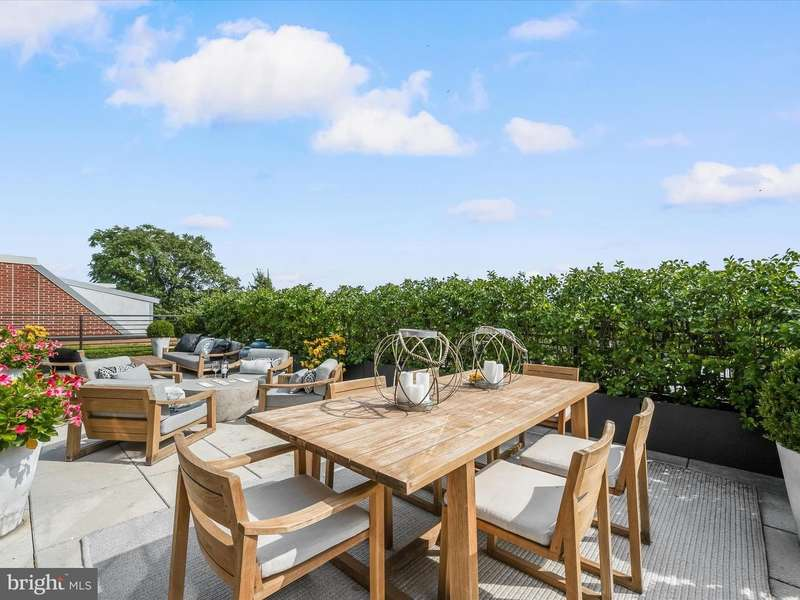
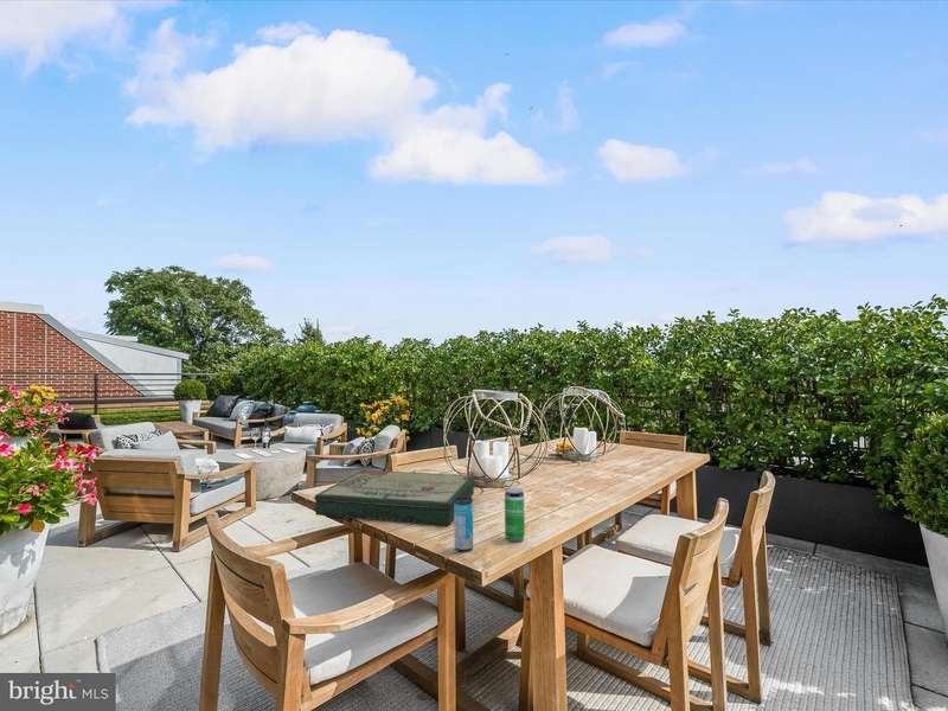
+ board game (399, 494)
+ beverage can (463, 524)
+ beverage can (514, 514)
